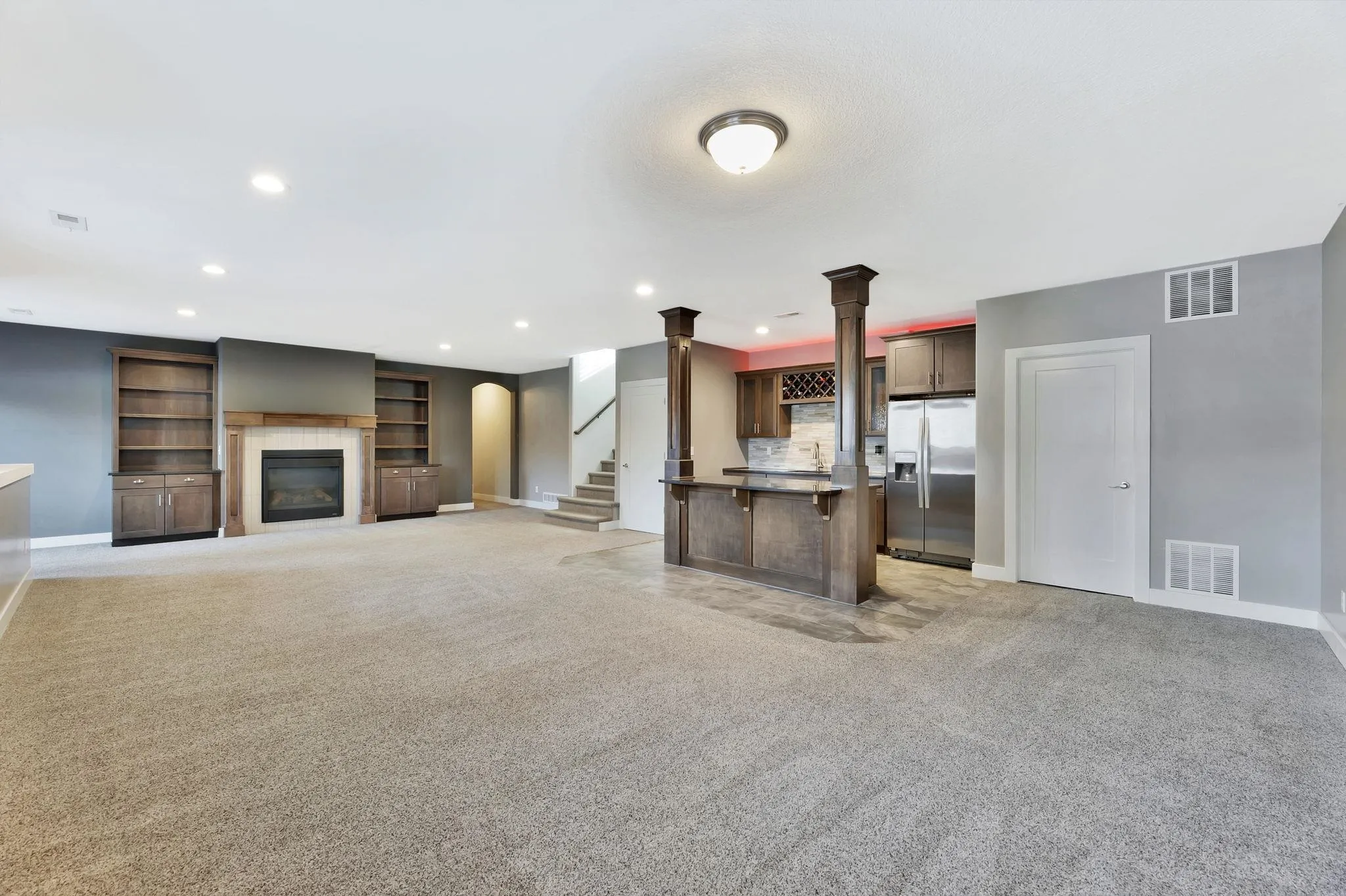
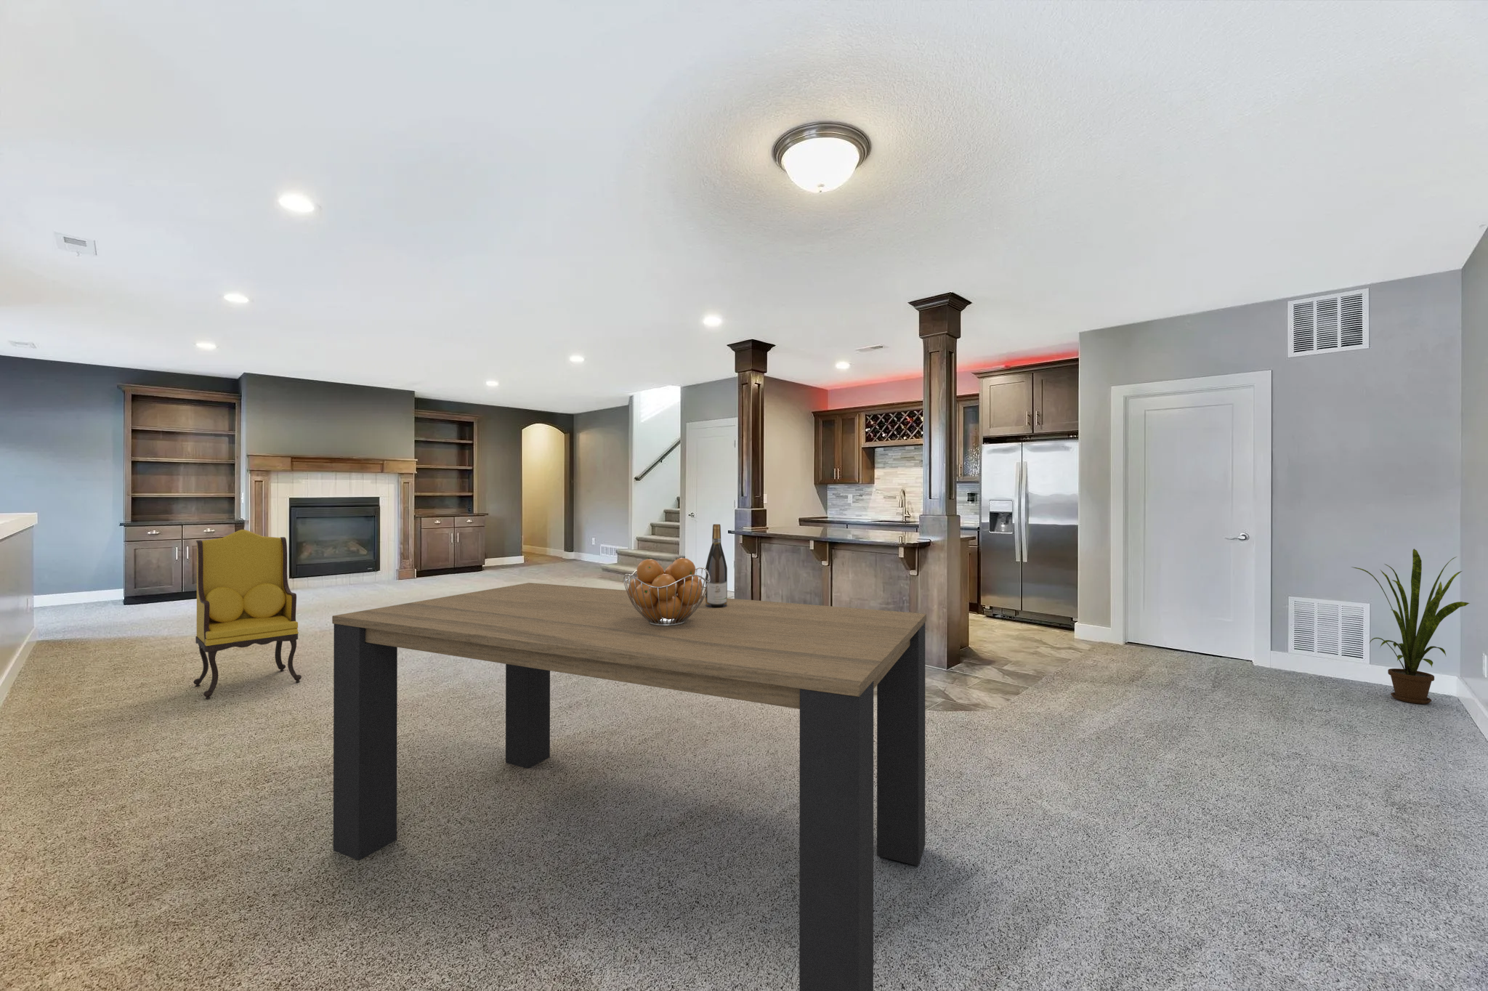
+ dining table (637, 684)
+ house plant (1406, 624)
+ fruit basket (667, 590)
+ wine bottle (715, 564)
+ armchair (249, 607)
